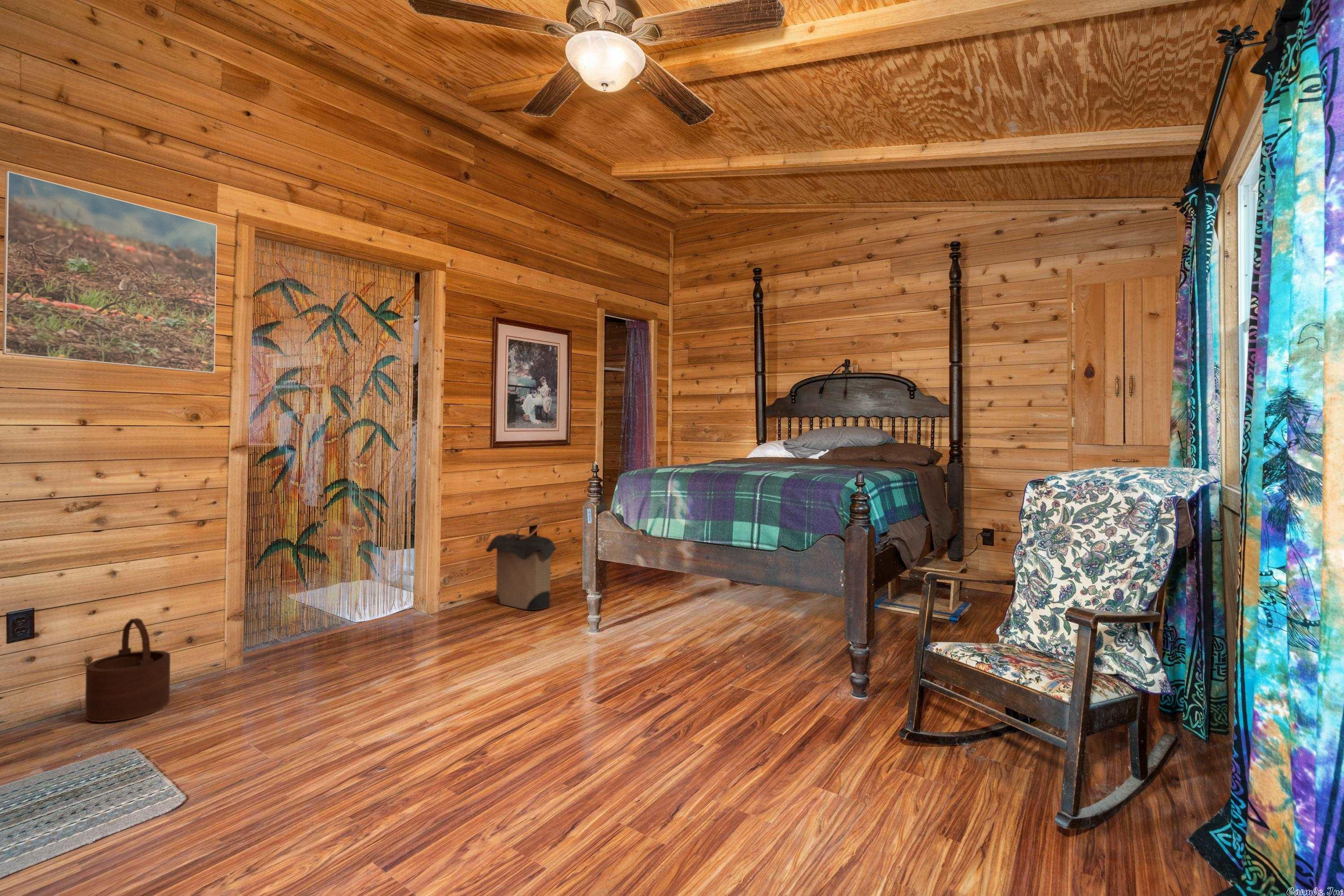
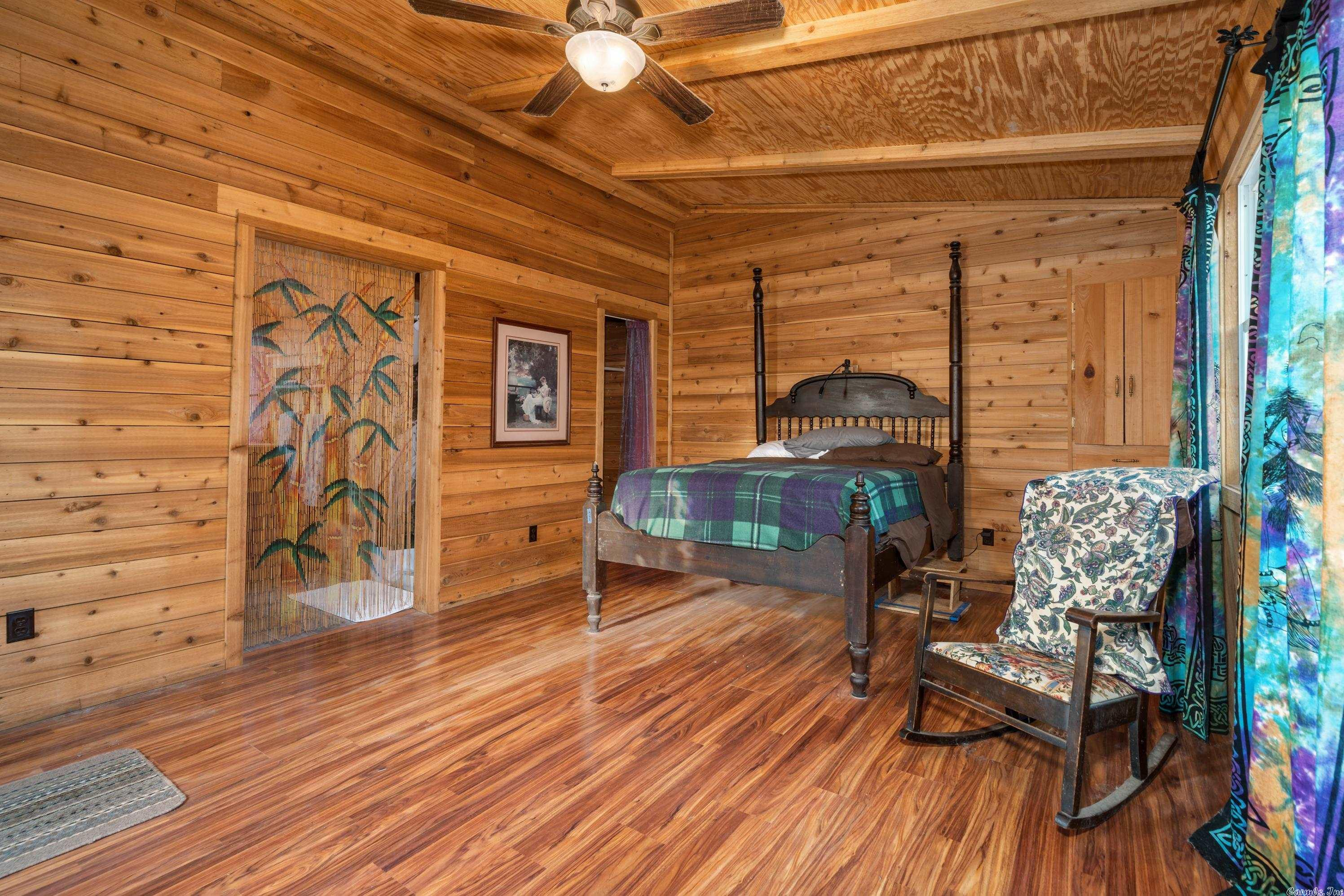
- laundry hamper (521, 560)
- wooden bucket (129, 664)
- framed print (120, 283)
